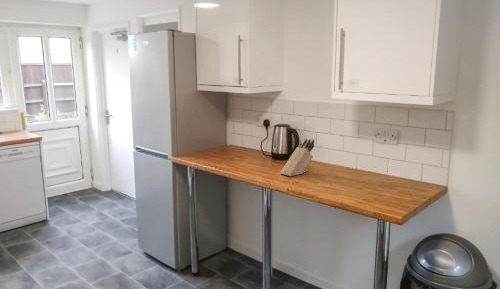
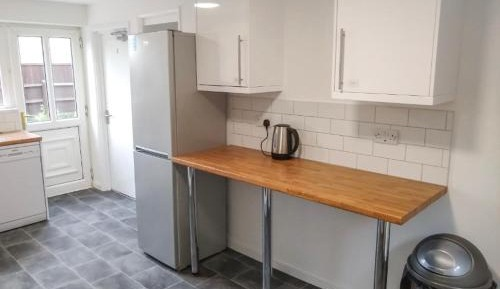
- knife block (298, 156)
